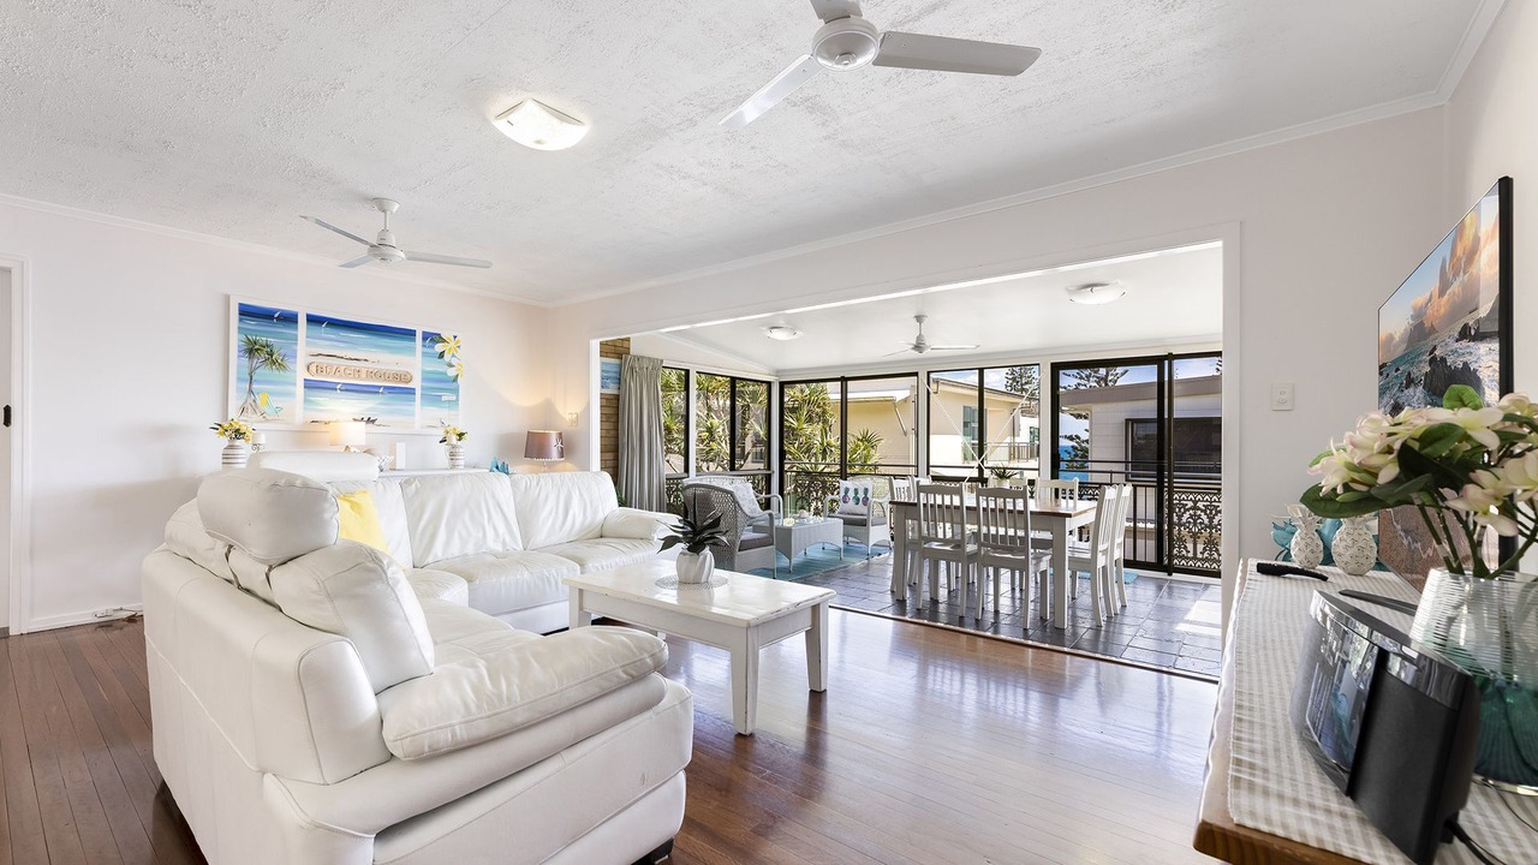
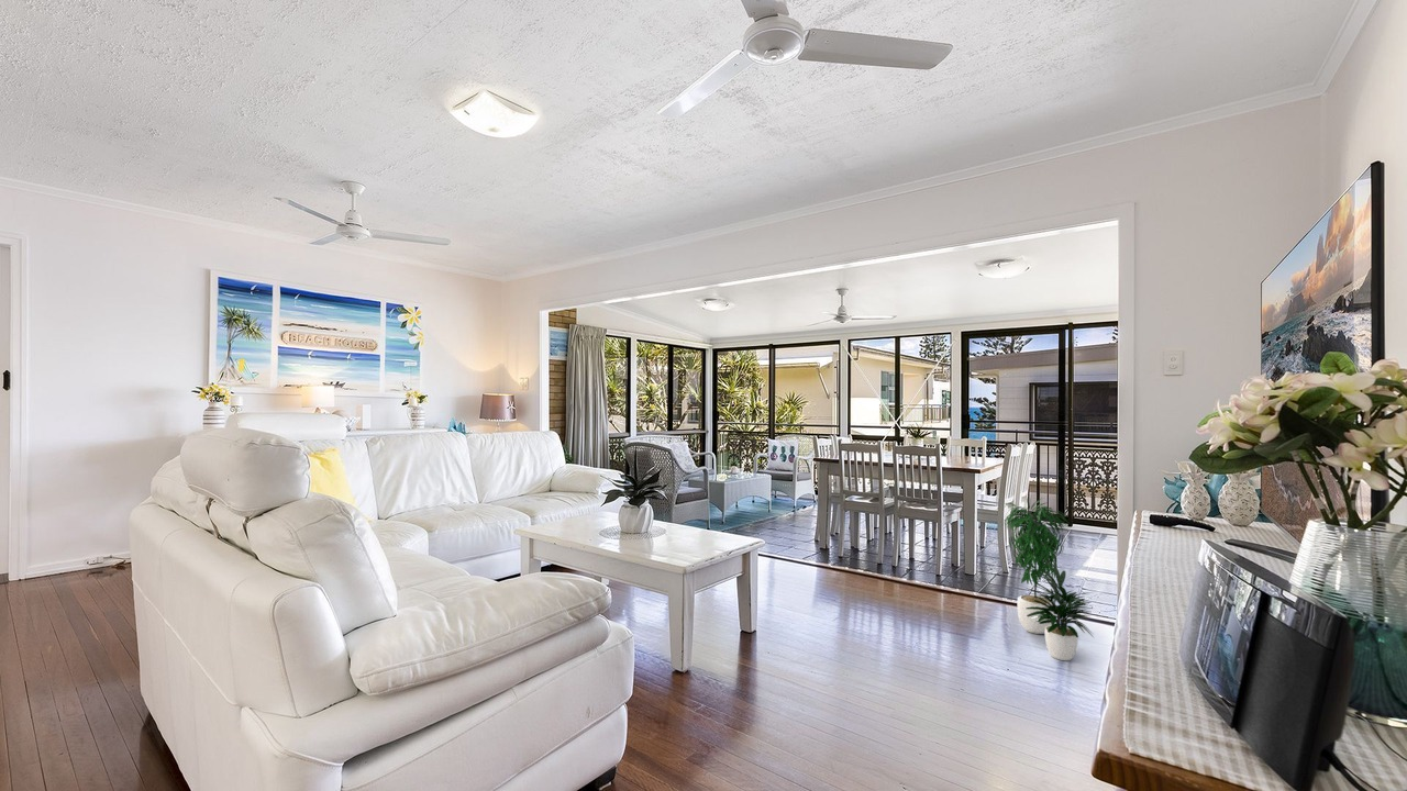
+ potted plant (1044, 570)
